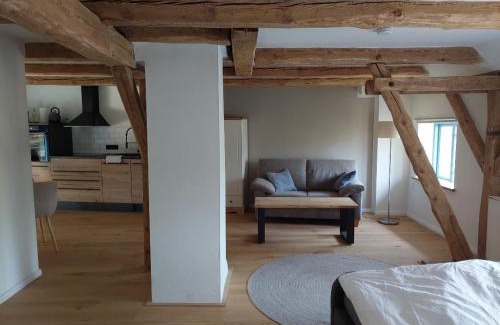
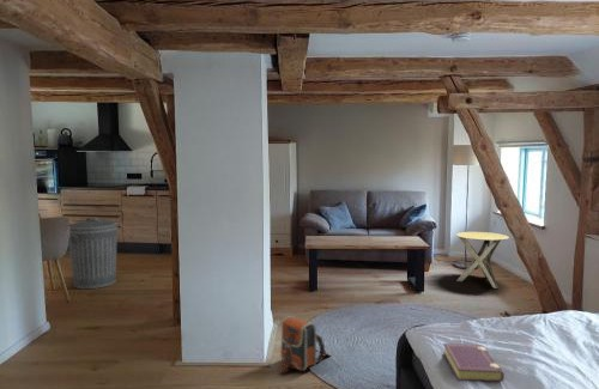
+ backpack (302, 340)
+ side table (482, 259)
+ book (471, 360)
+ trash can (93, 250)
